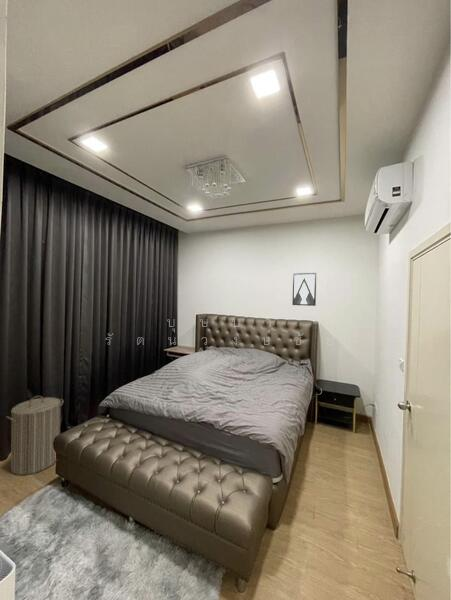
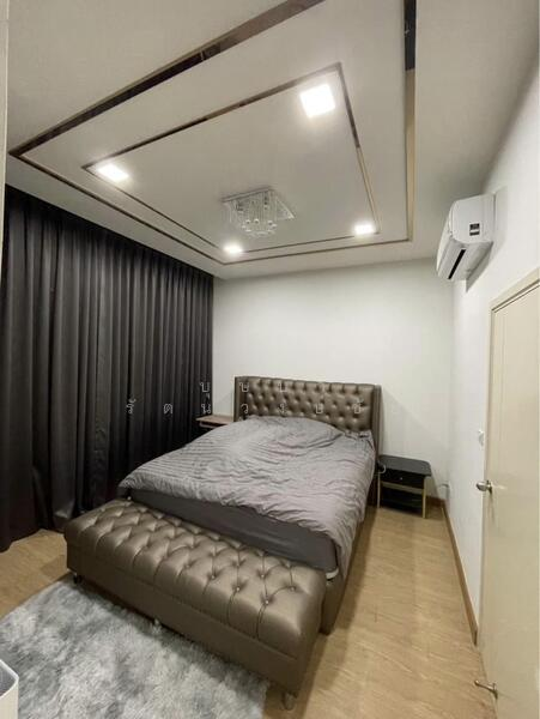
- laundry hamper (36, 428)
- wall art (304, 289)
